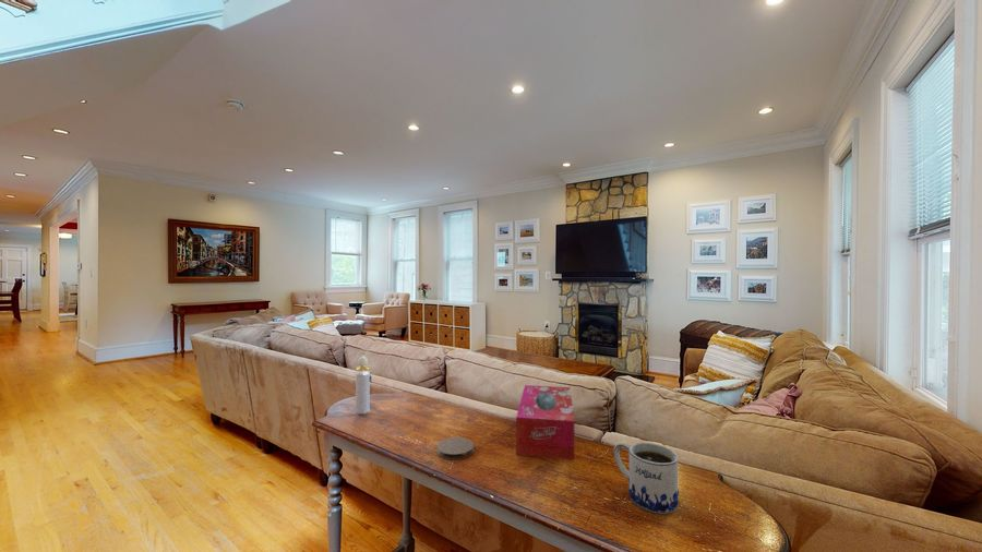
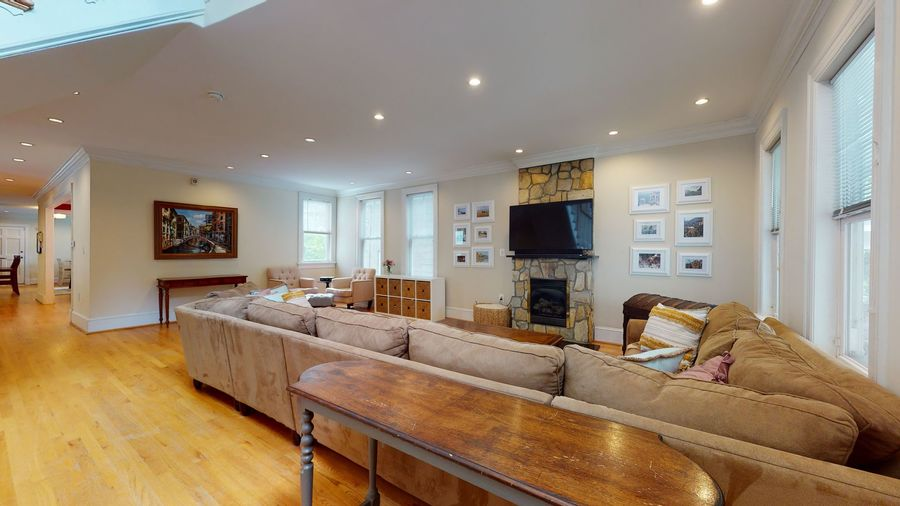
- mug (646, 472)
- tissue box (546, 417)
- perfume bottle (362, 384)
- coaster (455, 447)
